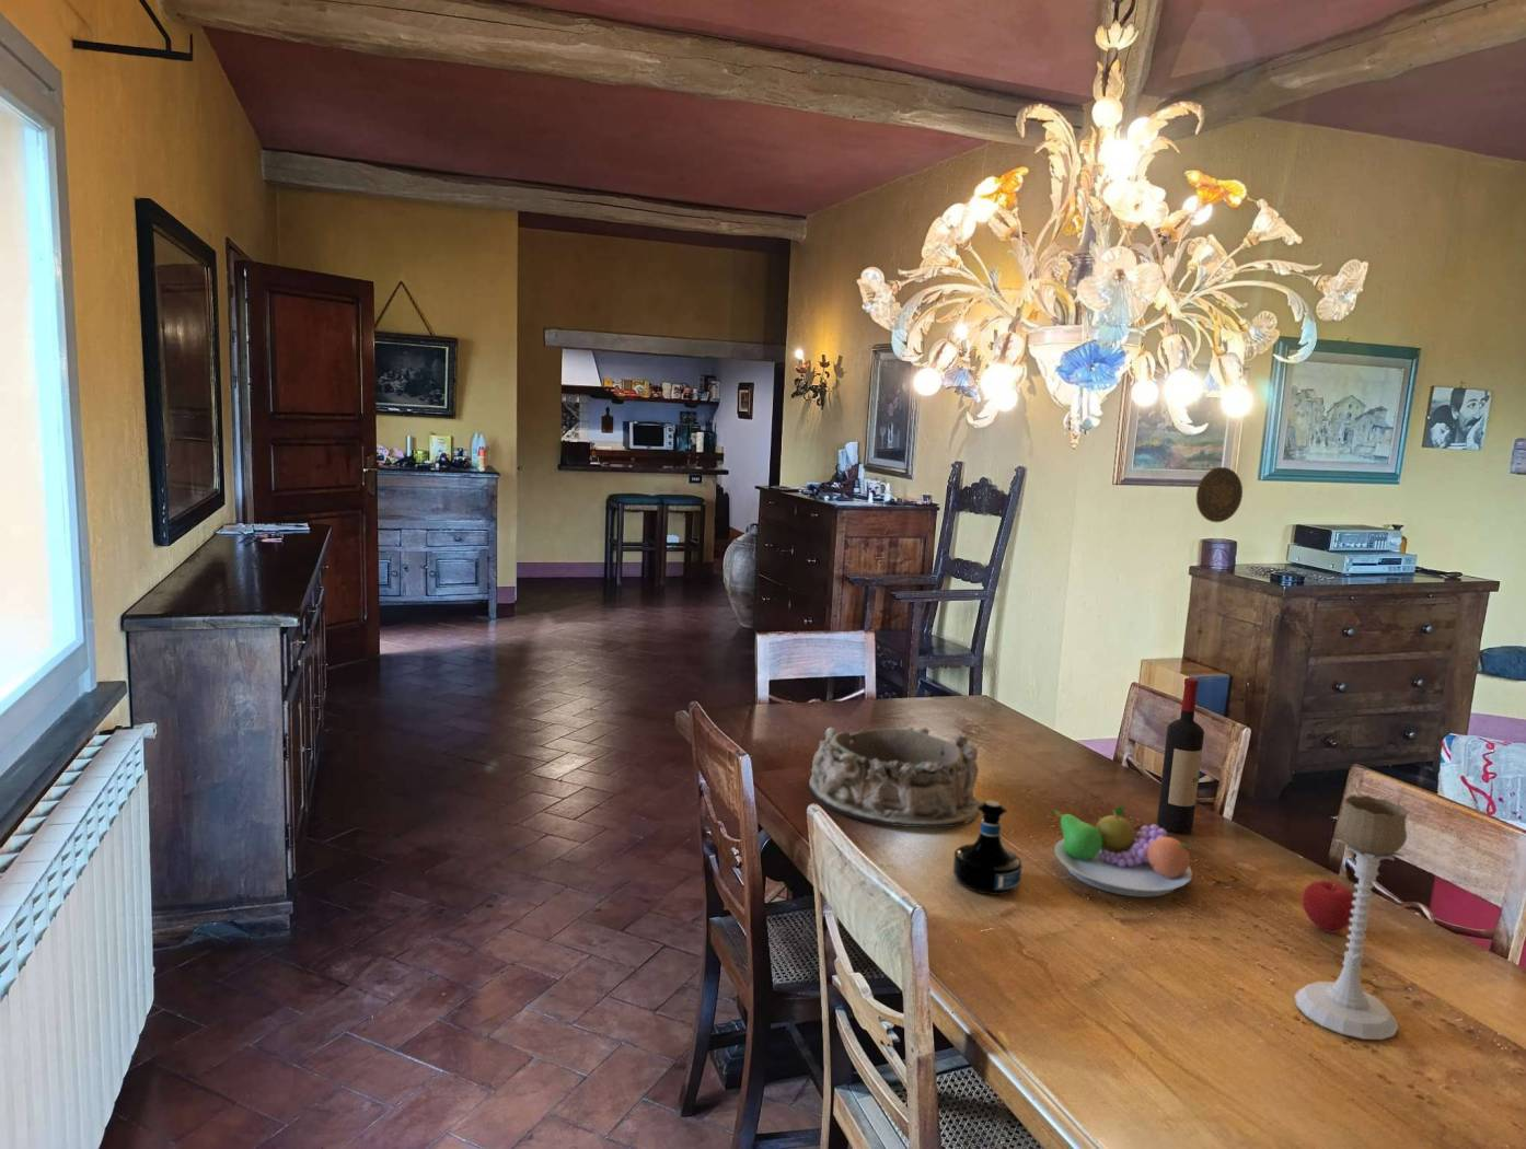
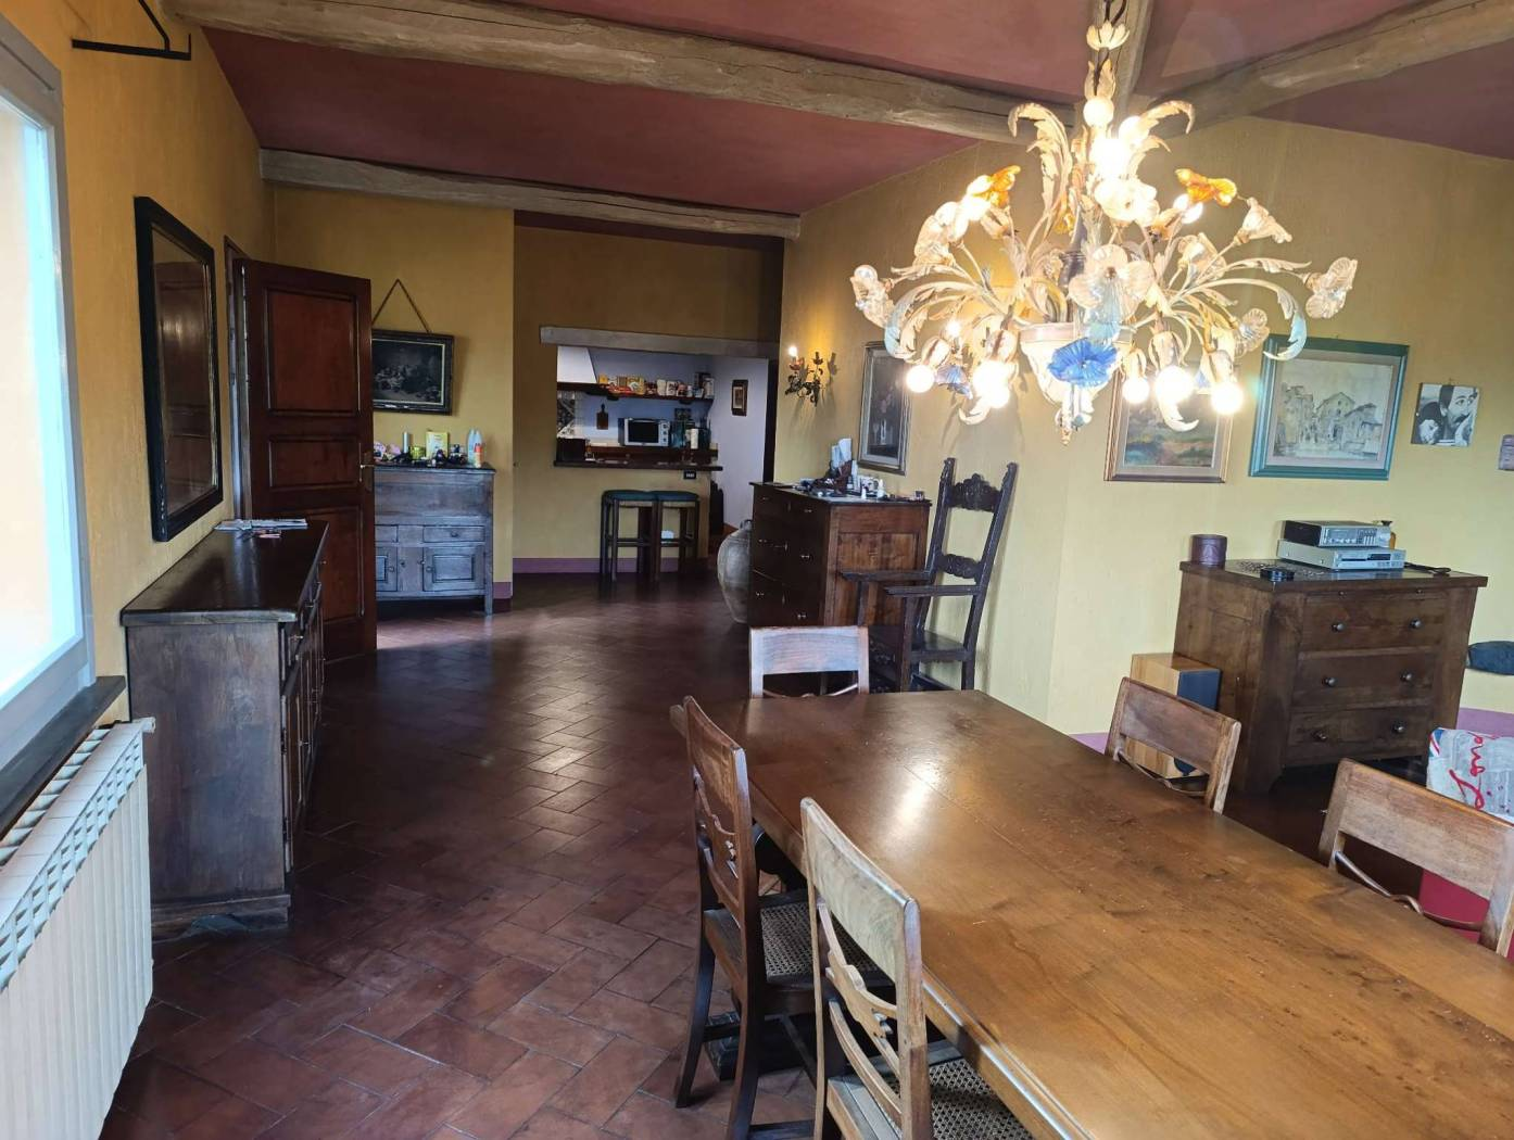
- tequila bottle (989, 841)
- decorative plate (1221, 495)
- candle holder (1359, 910)
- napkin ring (895, 768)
- wine bottle (1182, 754)
- fruit bowl (1119, 845)
- apple (1329, 905)
